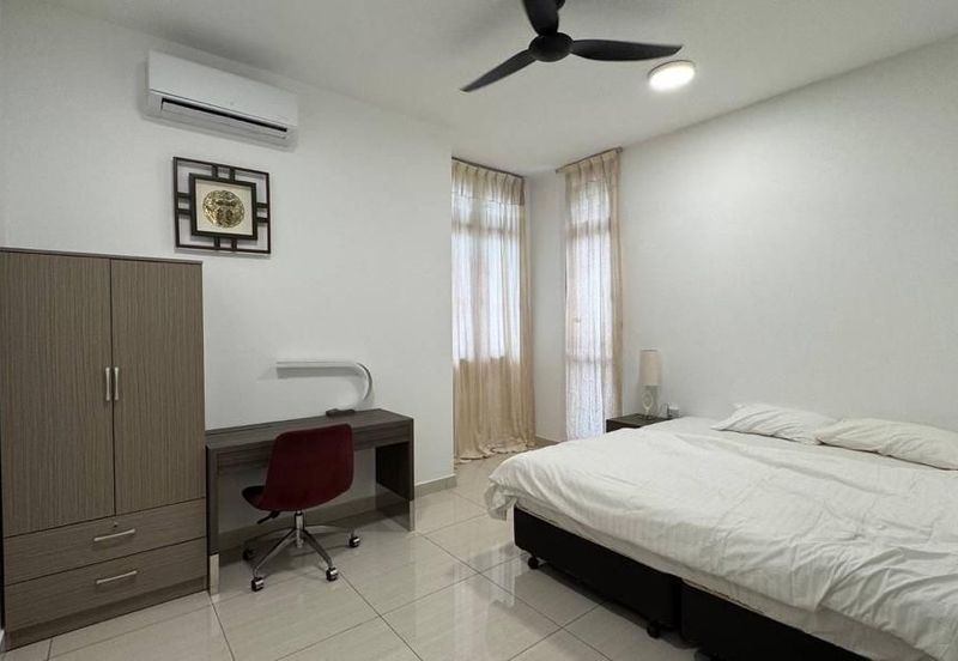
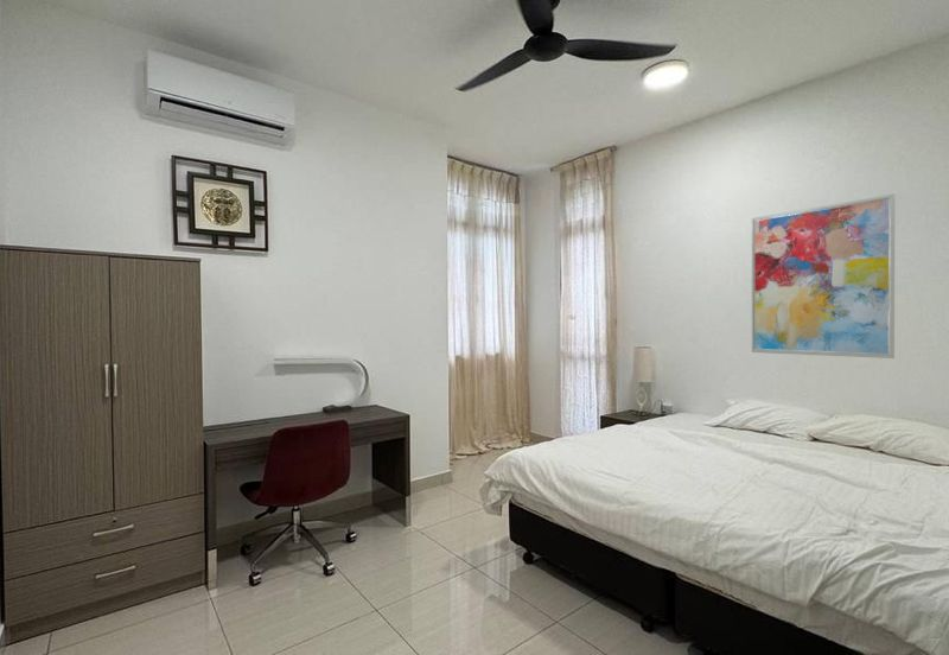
+ wall art (816, 281)
